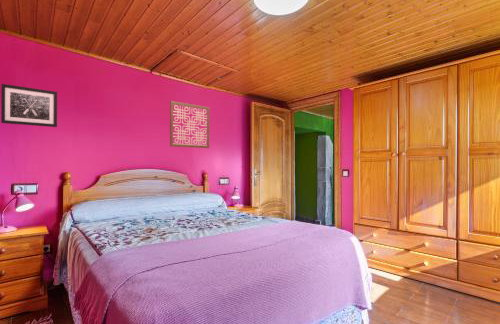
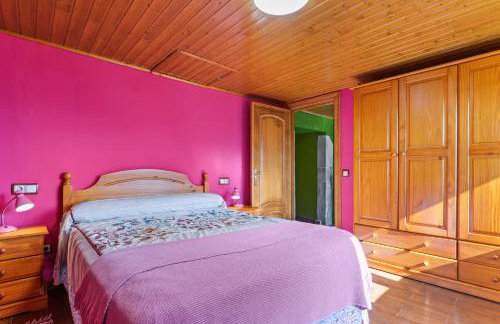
- wall art (190, 124)
- wall art (30, 106)
